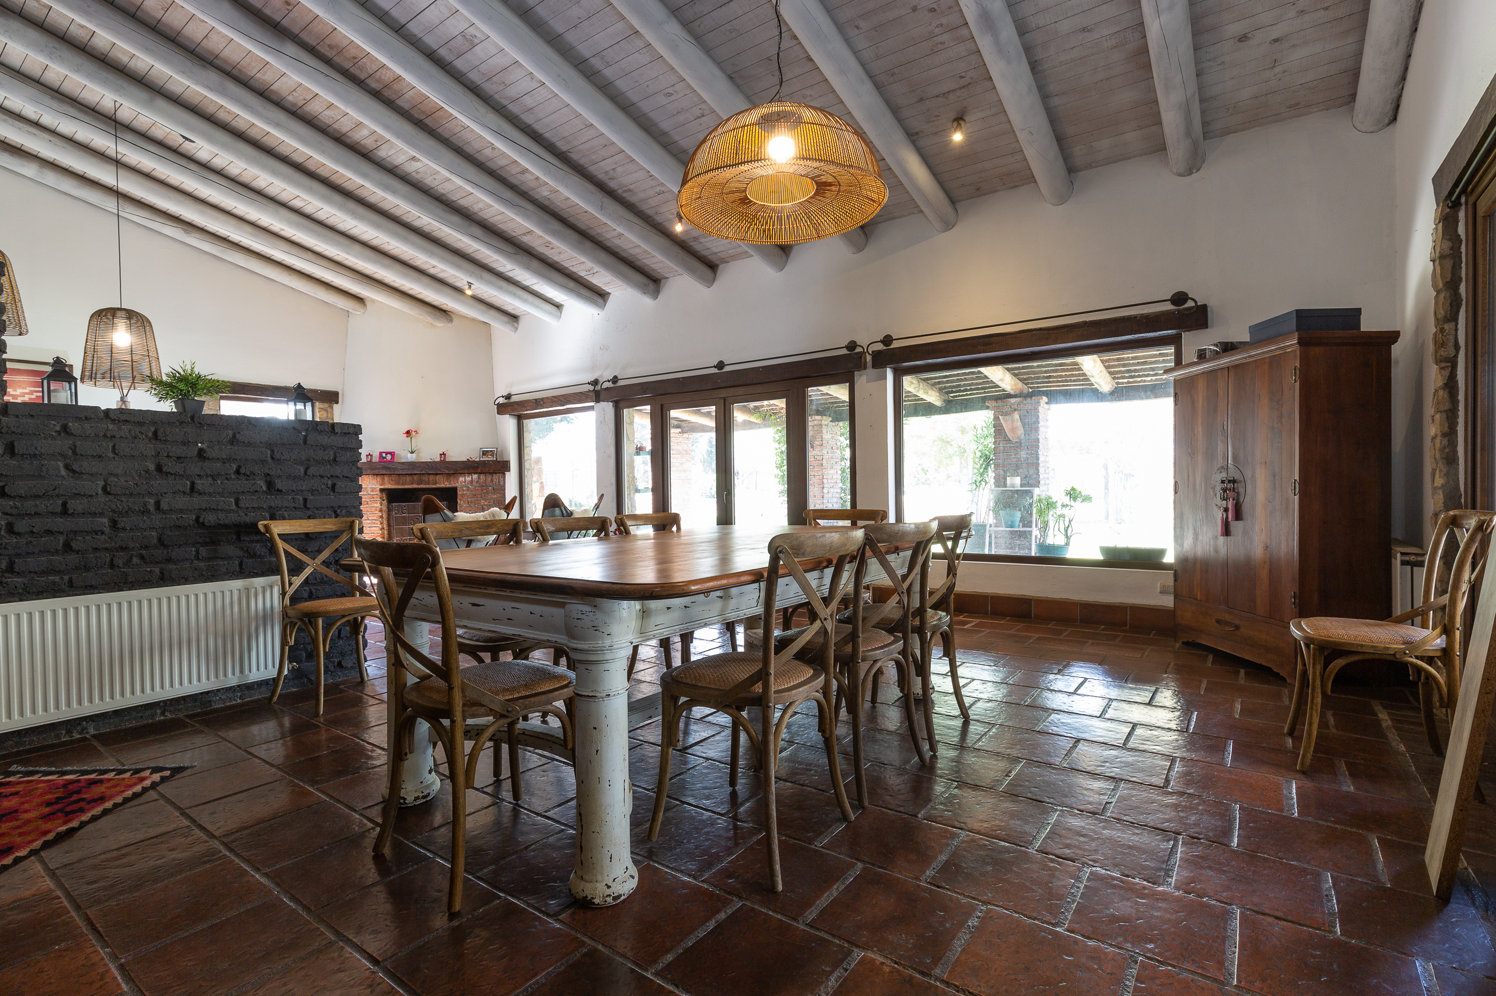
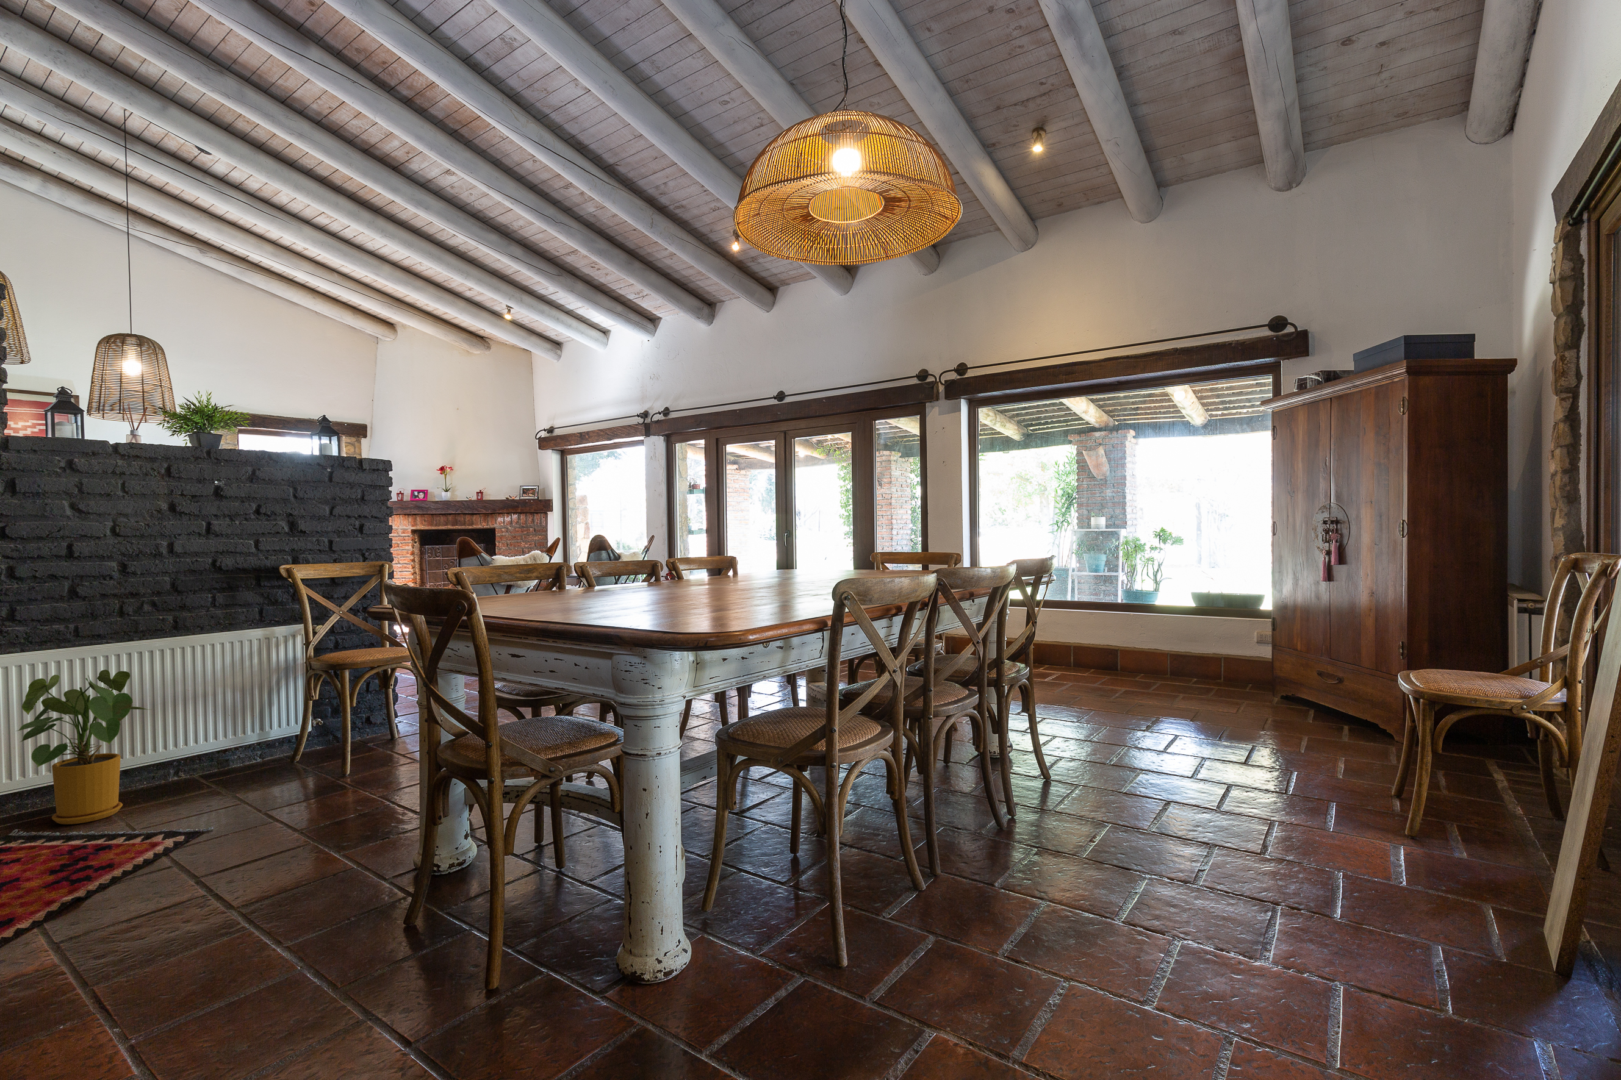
+ house plant (80, 746)
